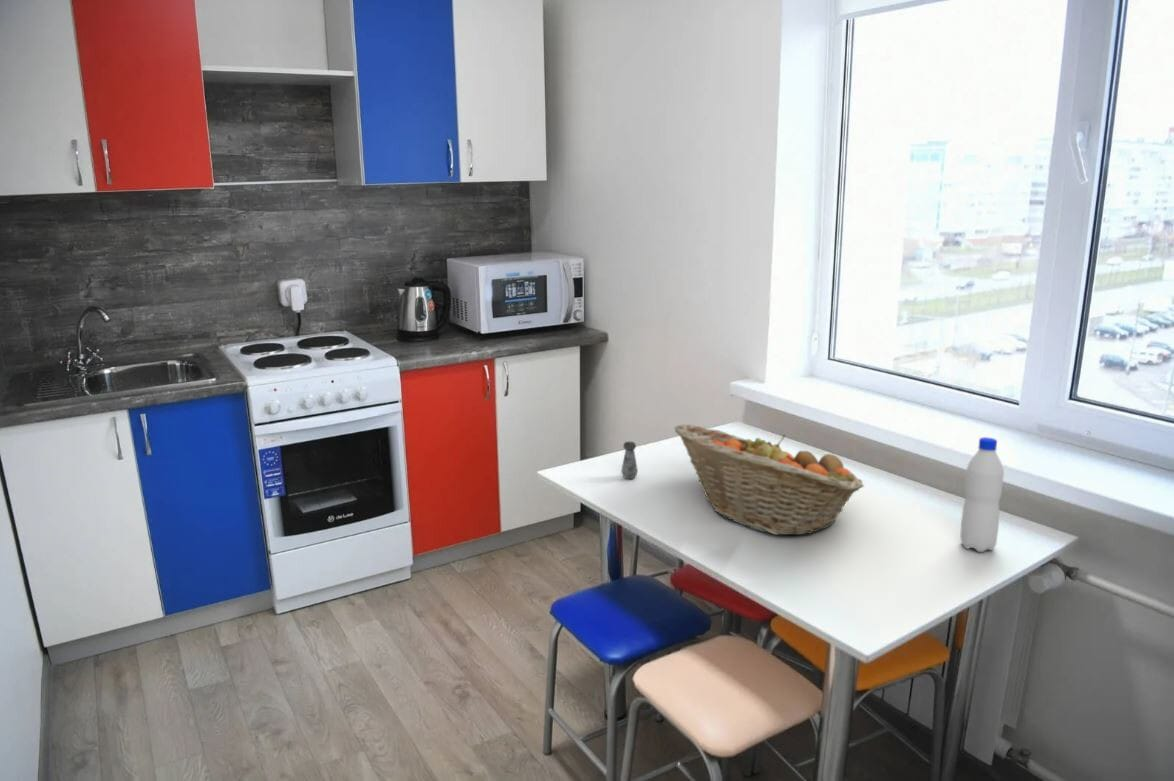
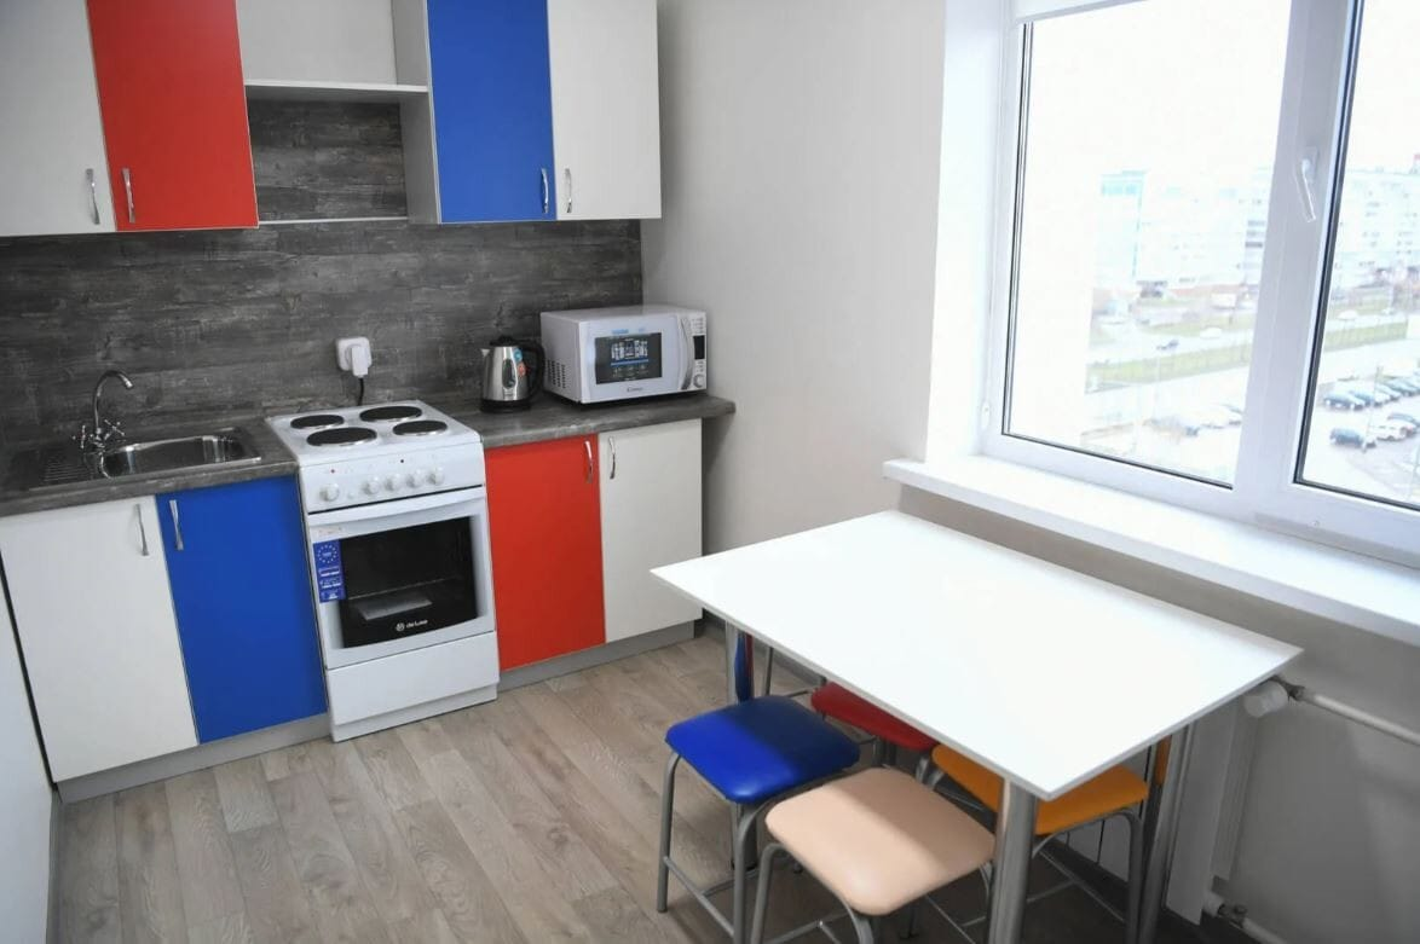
- salt shaker (629, 459)
- fruit basket (764, 469)
- water bottle (982, 493)
